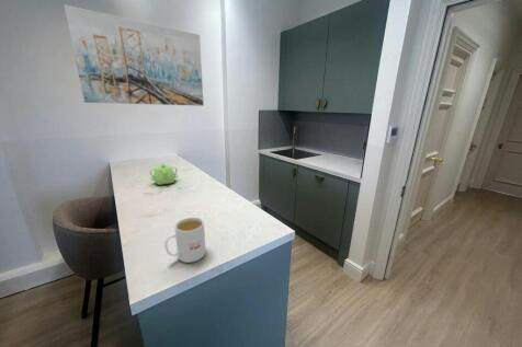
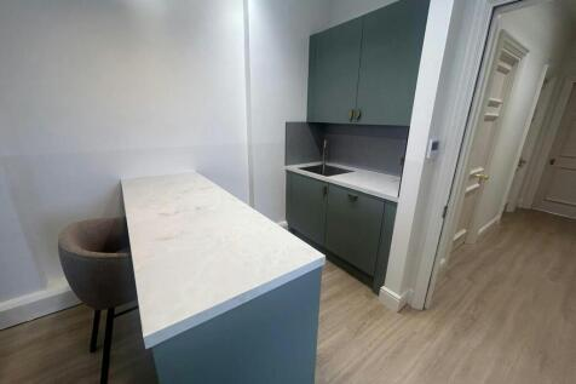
- teapot (163, 173)
- mug (185, 241)
- wall art (147, 65)
